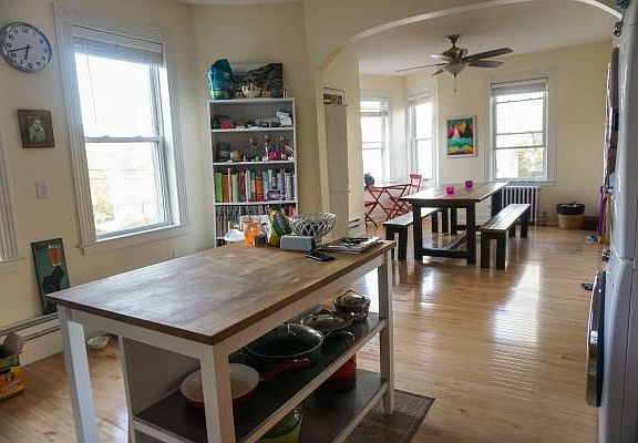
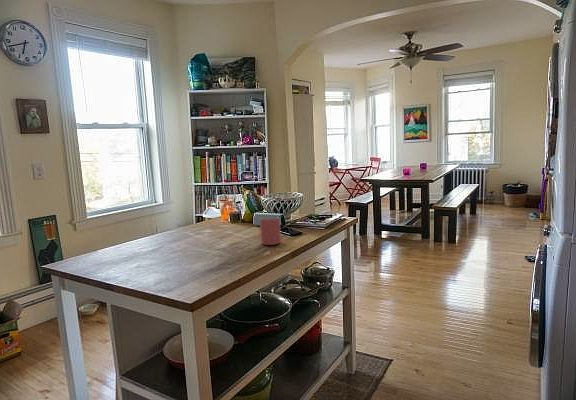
+ mug (269, 229)
